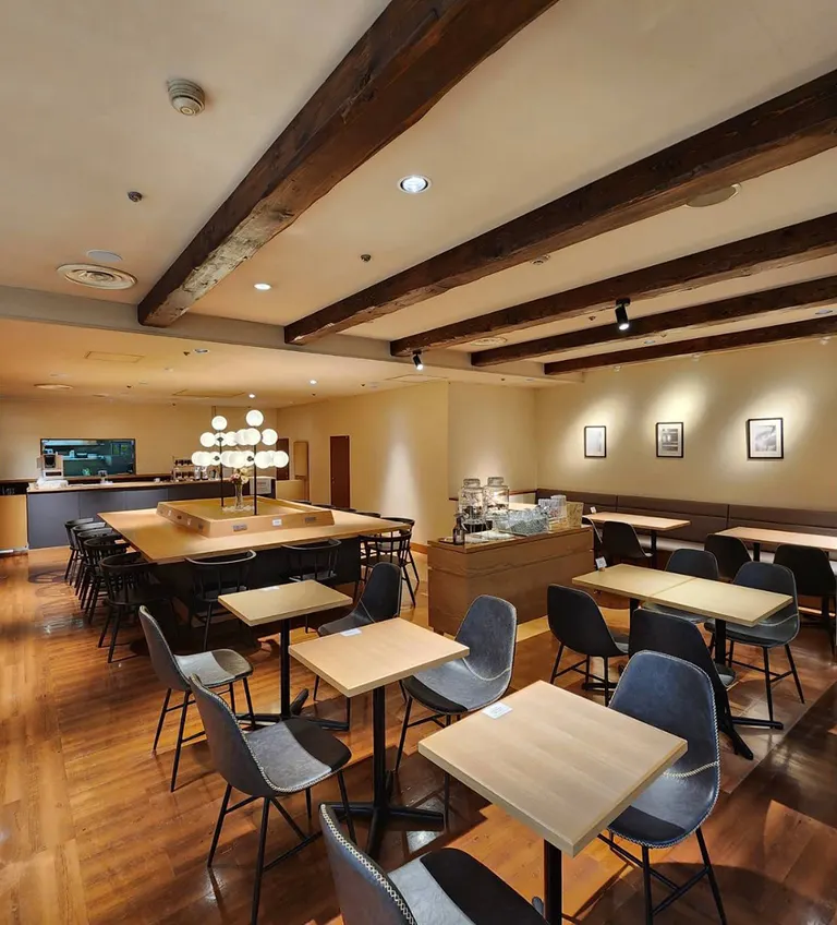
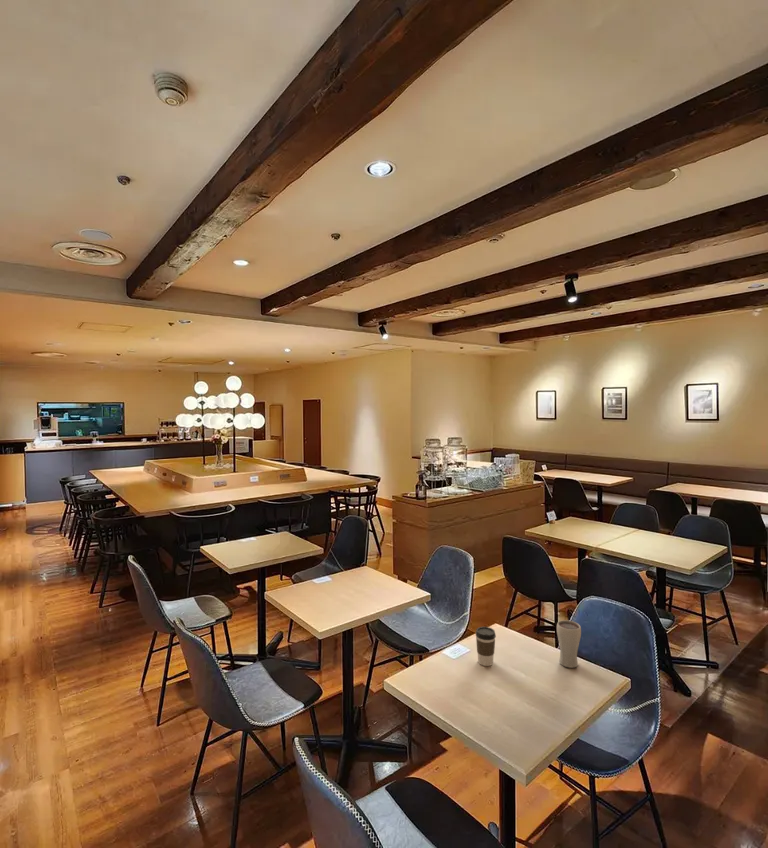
+ coffee cup (485, 646)
+ drinking glass (568, 644)
